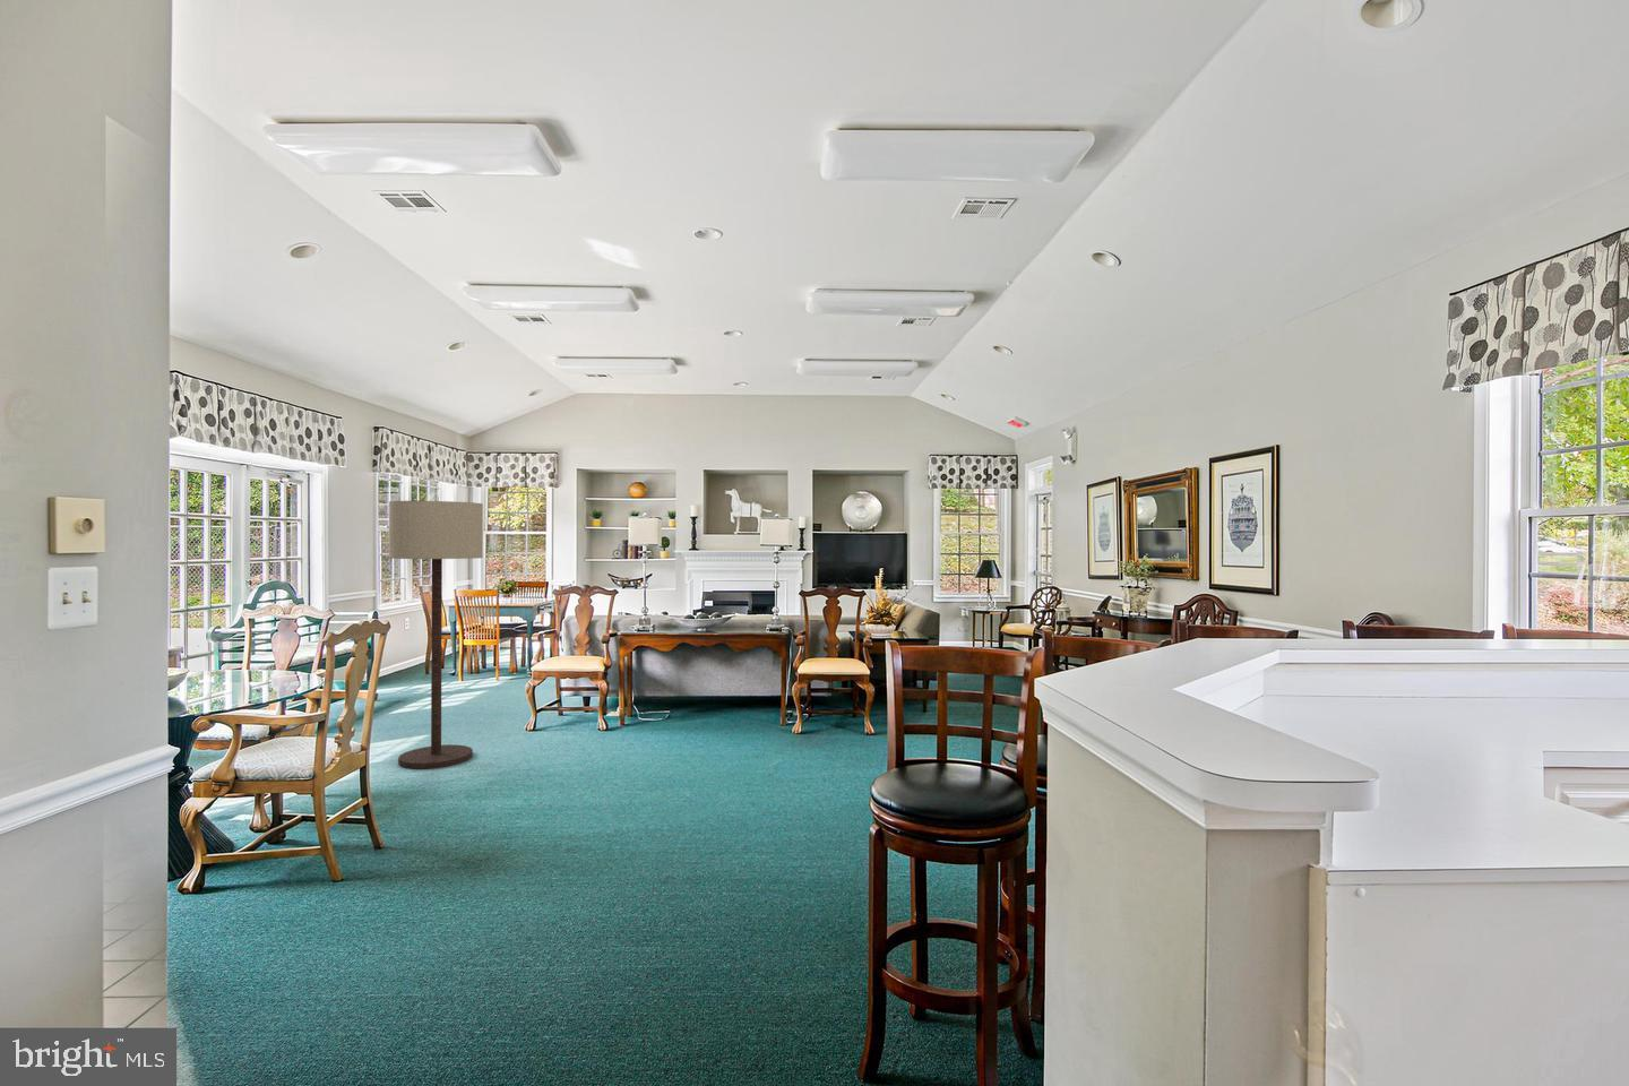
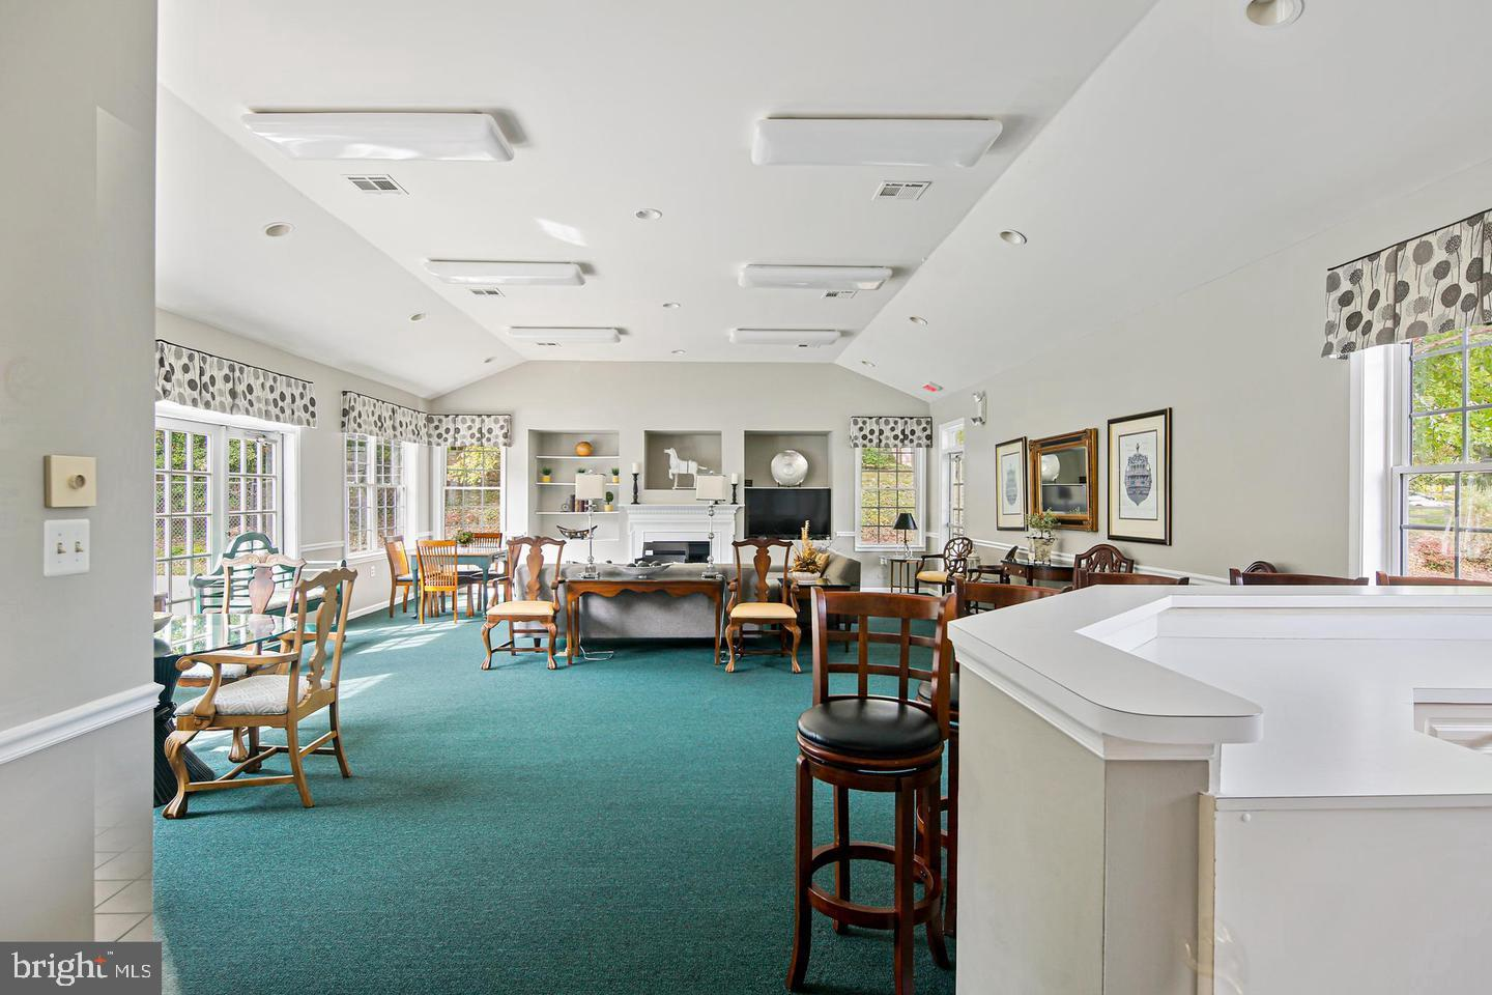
- floor lamp (435, 630)
